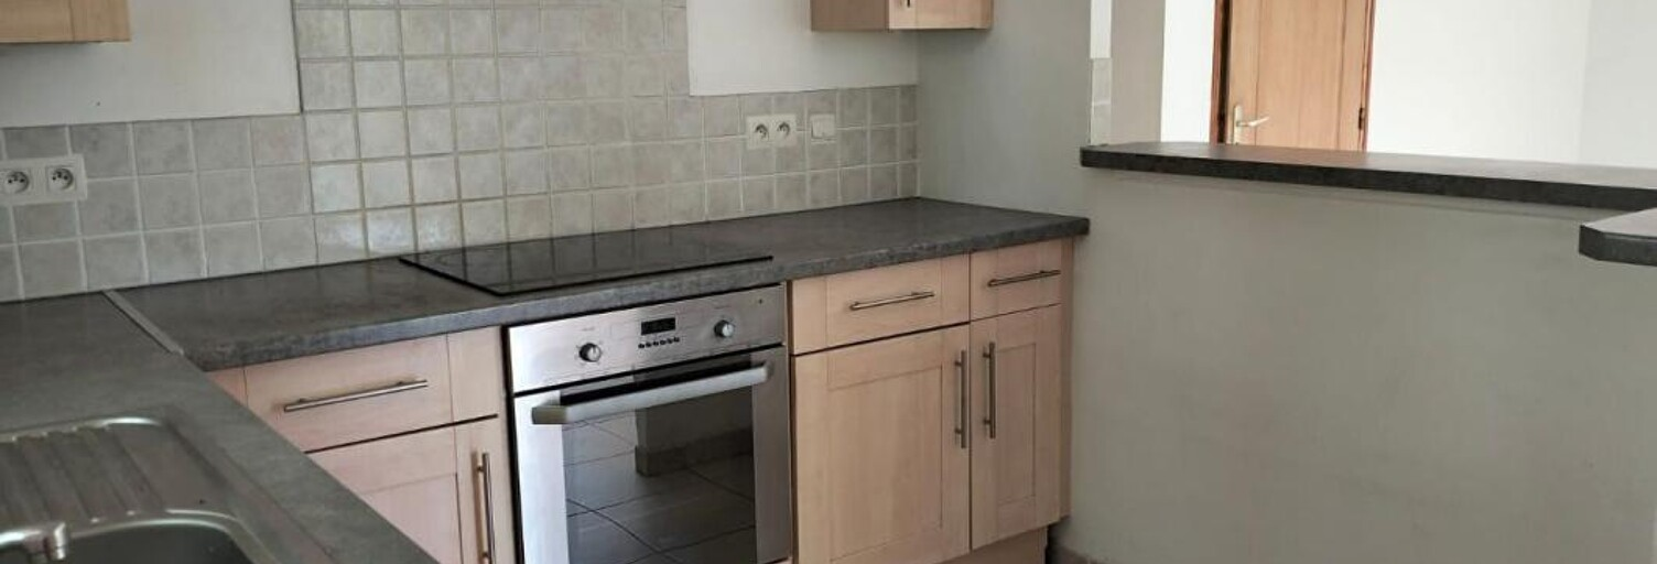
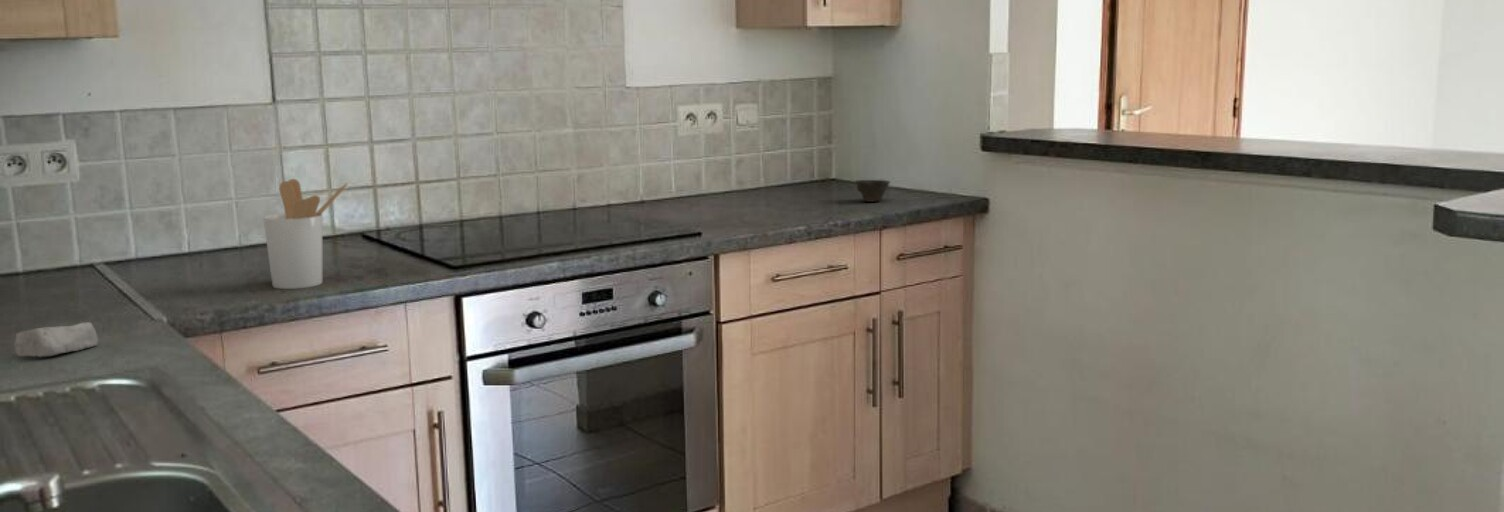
+ soap bar (59, 336)
+ cup (871, 190)
+ utensil holder (309, 232)
